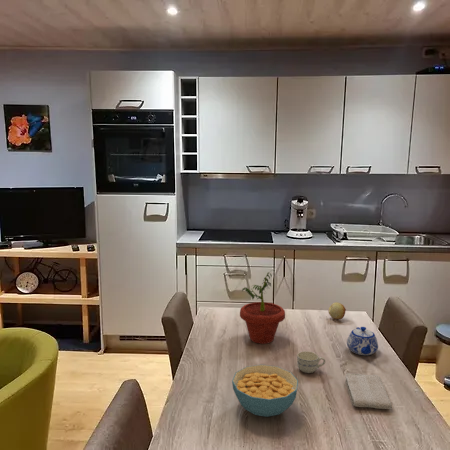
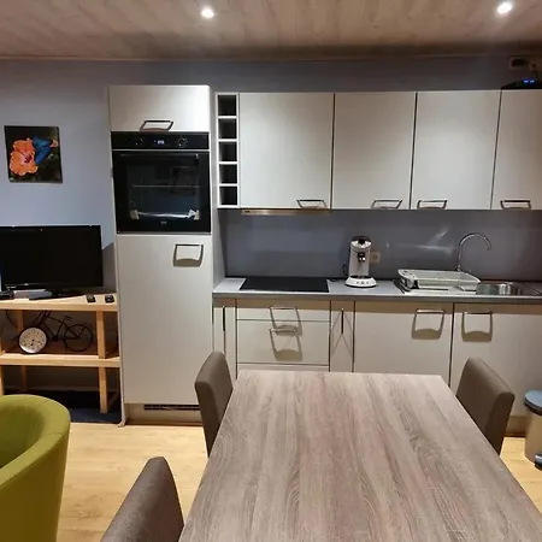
- cup (310, 363)
- teapot (363, 340)
- potted plant (262, 305)
- washcloth (366, 389)
- fruit (336, 311)
- cereal bowl (264, 395)
